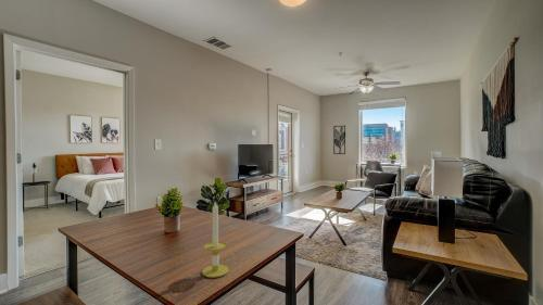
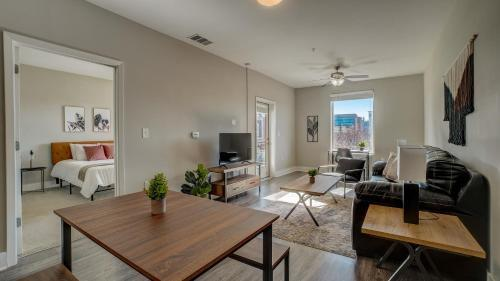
- candle (215, 236)
